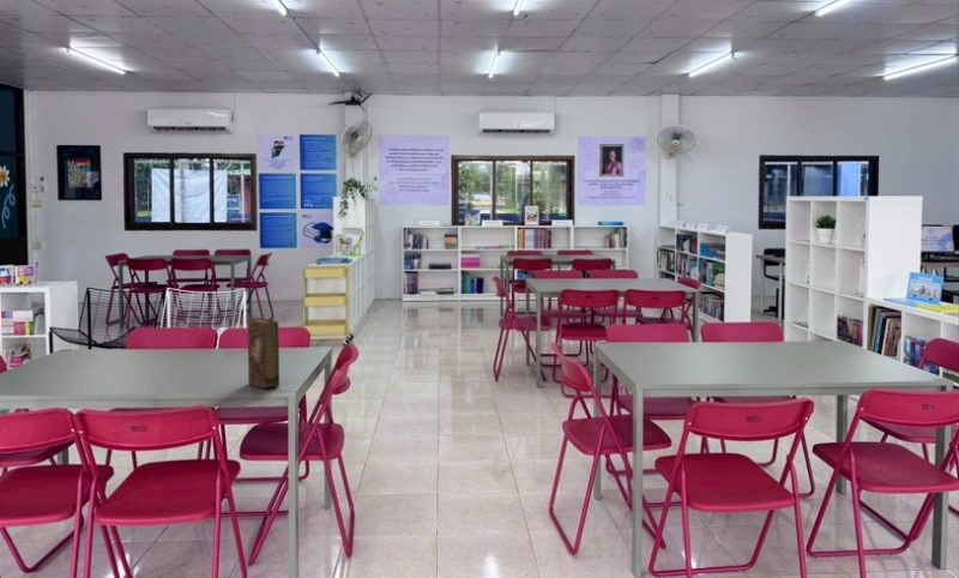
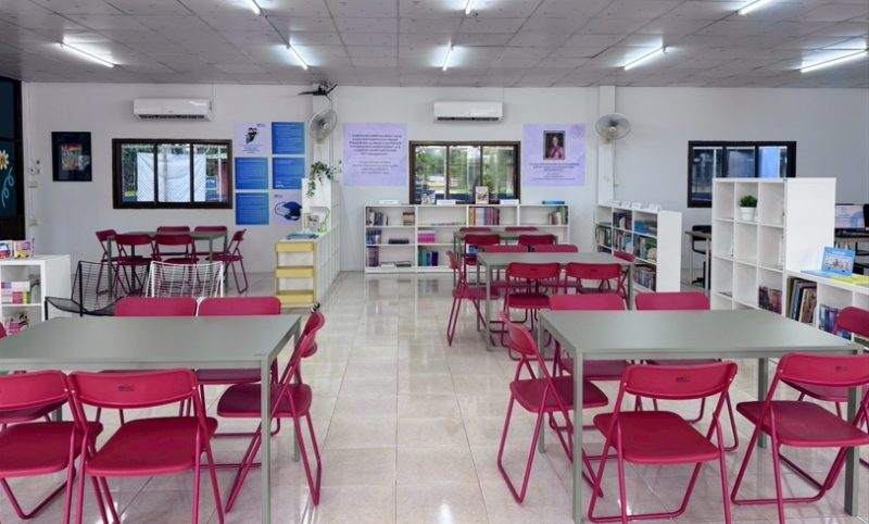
- book (263, 353)
